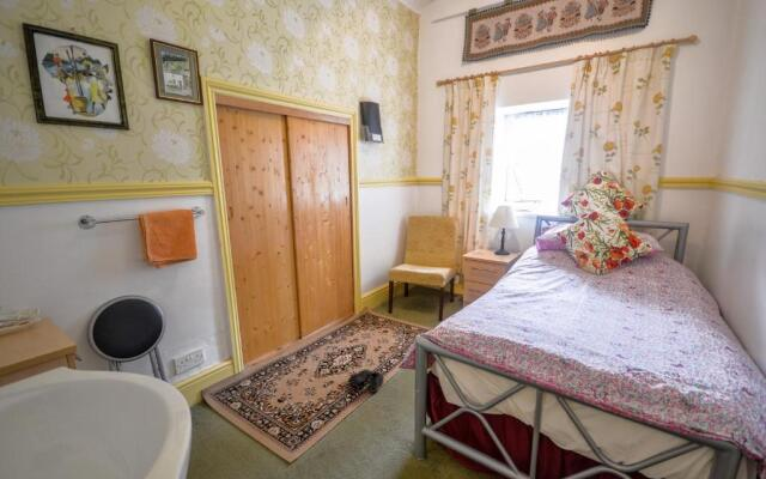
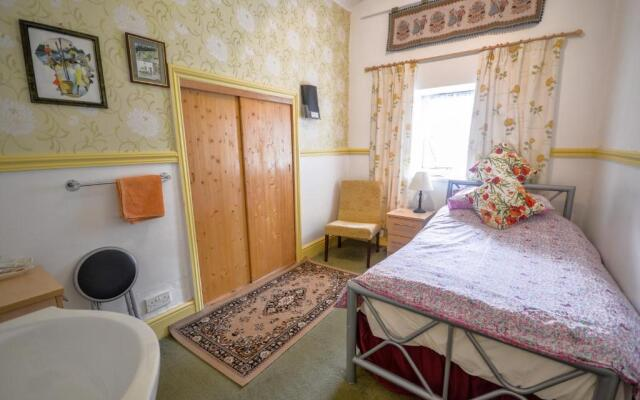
- boots (365, 375)
